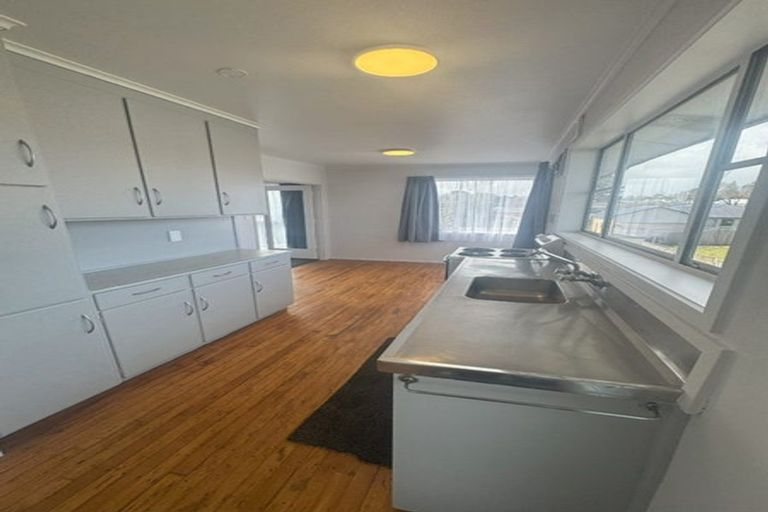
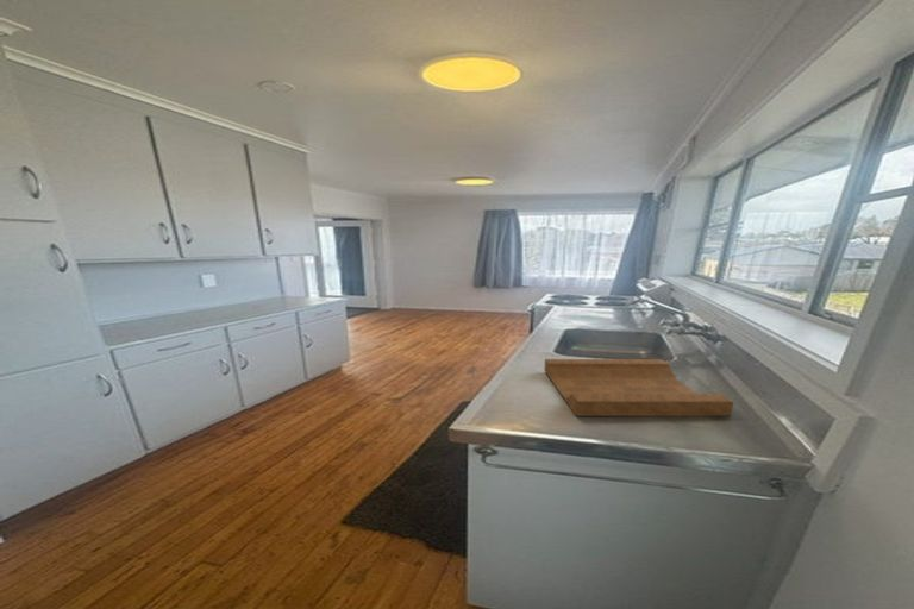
+ cutting board (625, 383)
